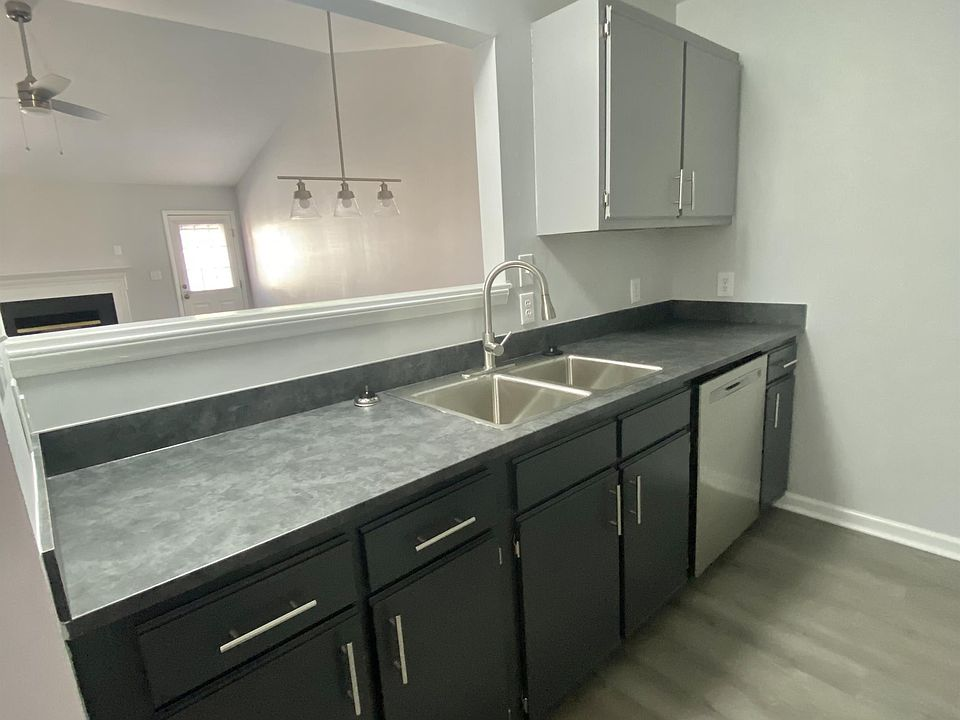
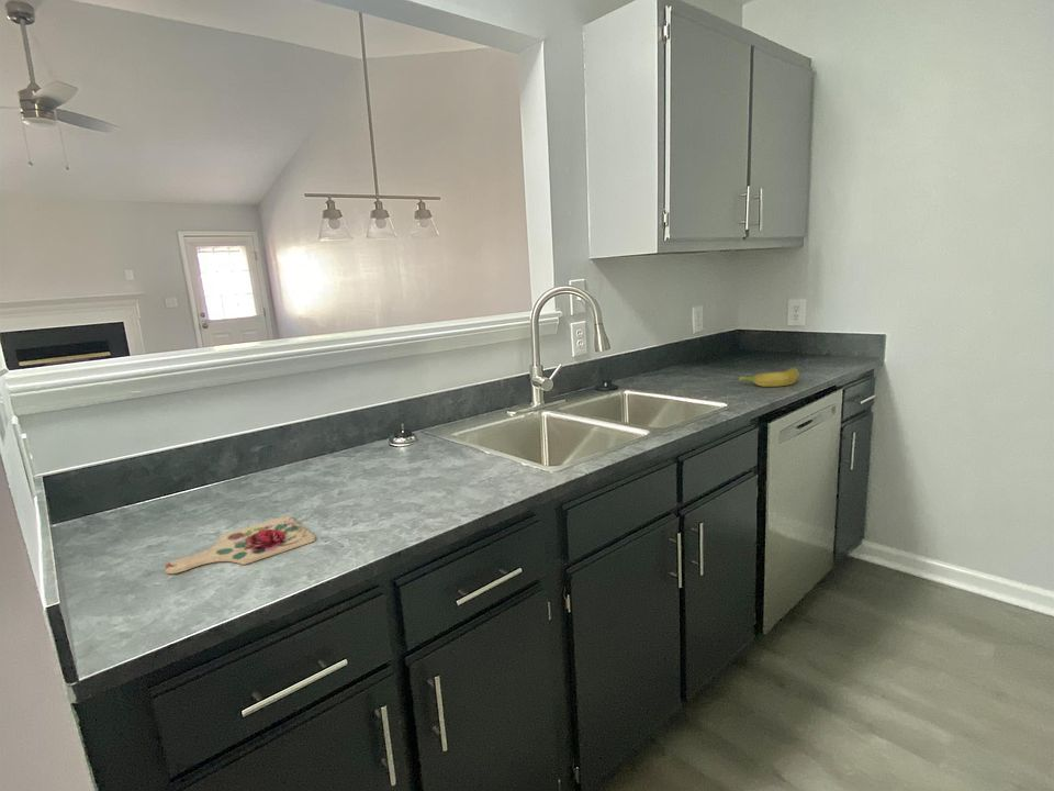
+ cutting board (237, 542)
+ banana (771, 376)
